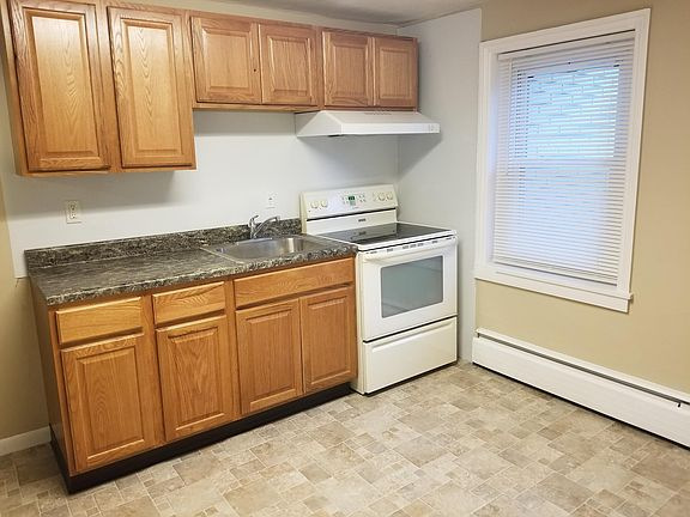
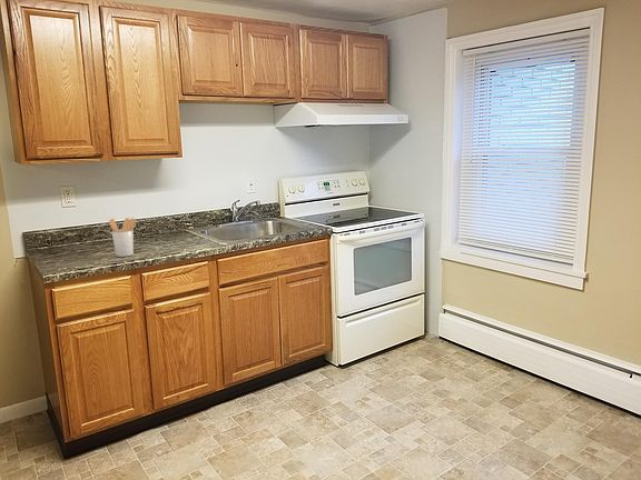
+ utensil holder (125, 236)
